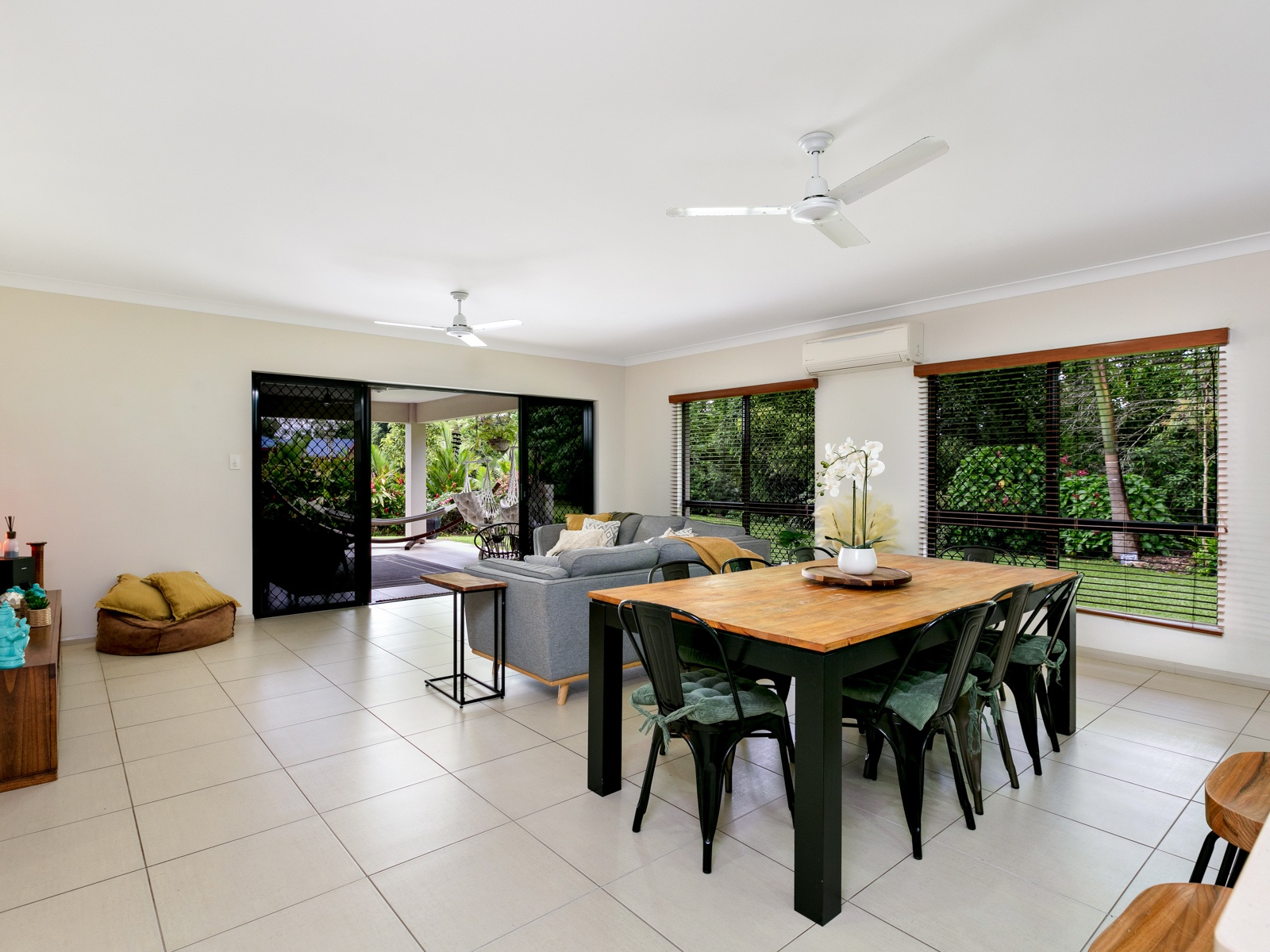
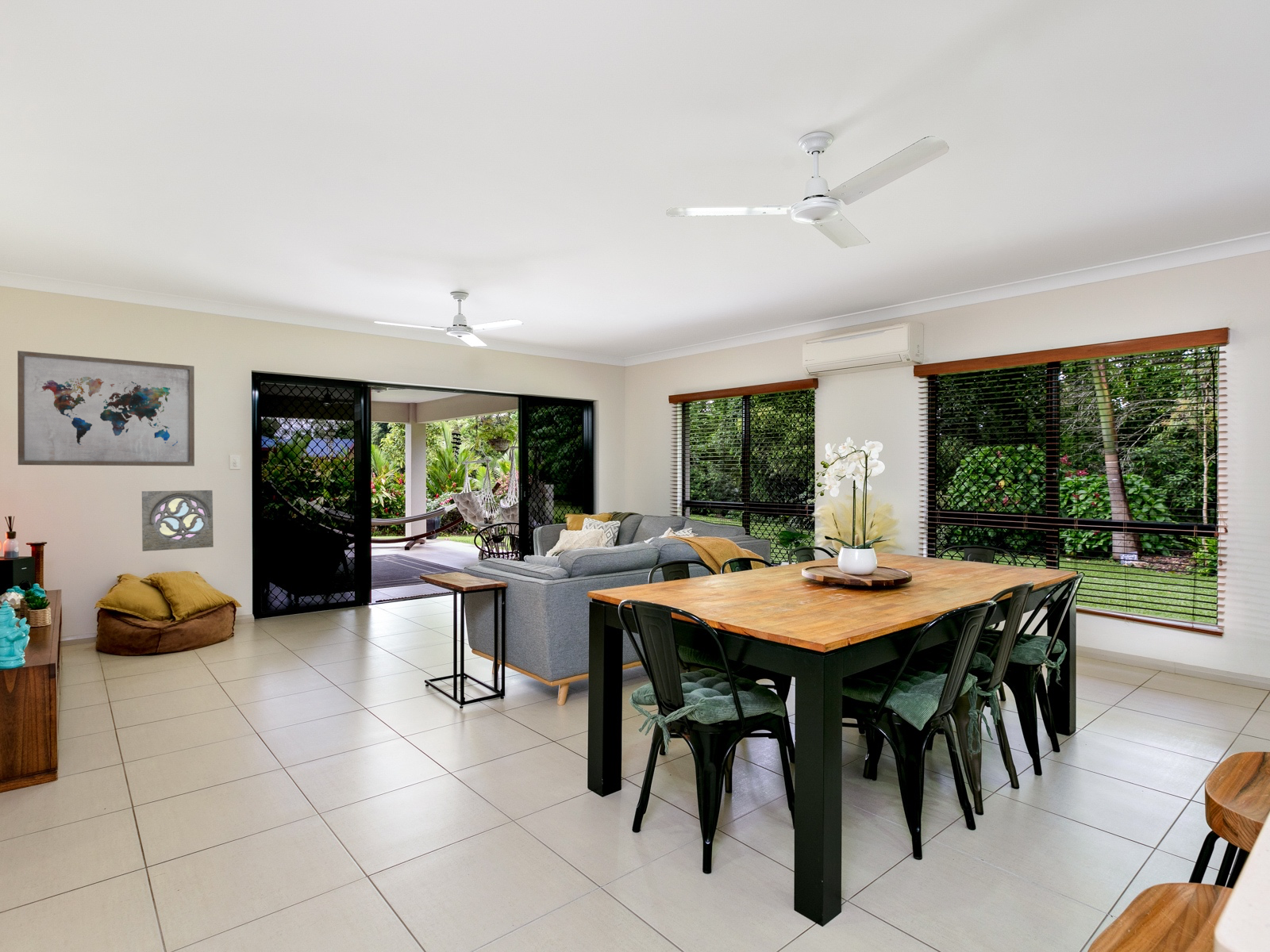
+ wall ornament (178, 520)
+ wall art (111, 412)
